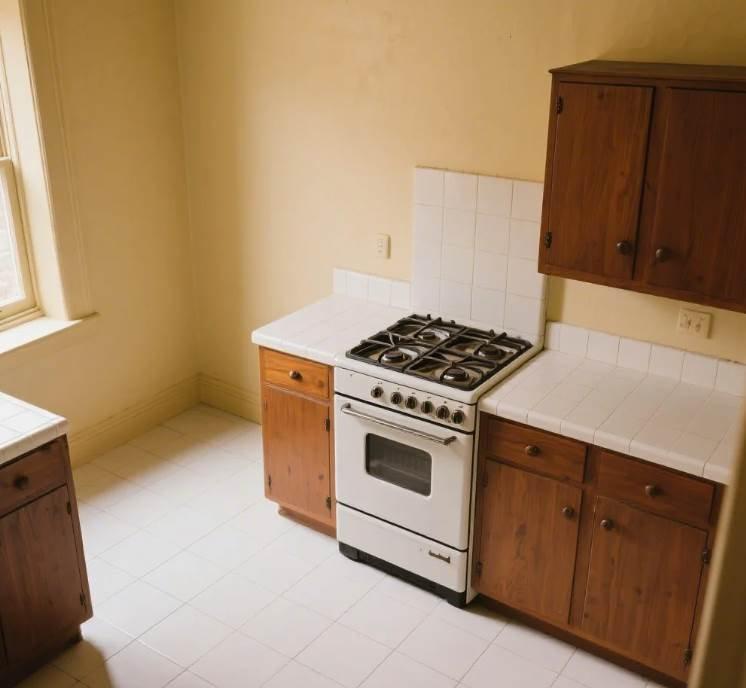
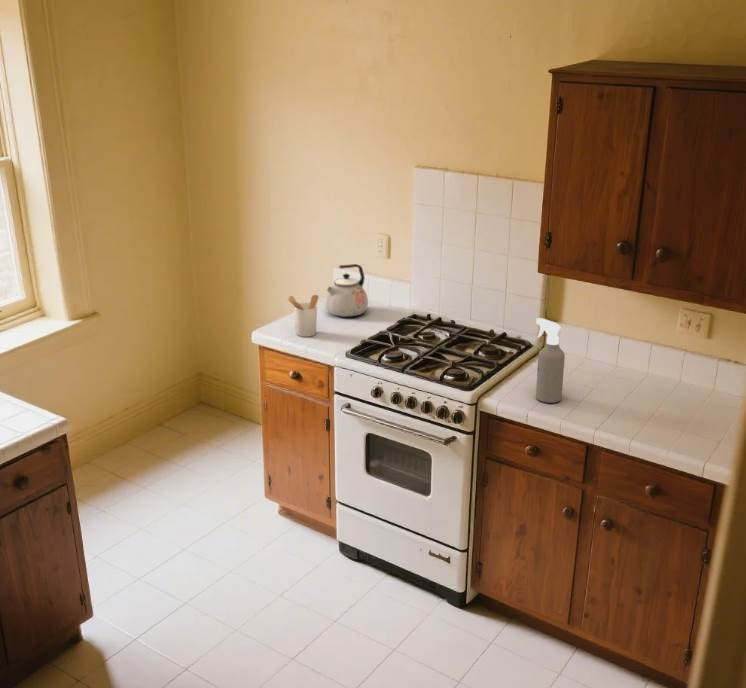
+ utensil holder (301, 314)
+ kettle (346, 289)
+ spray bottle (548, 360)
